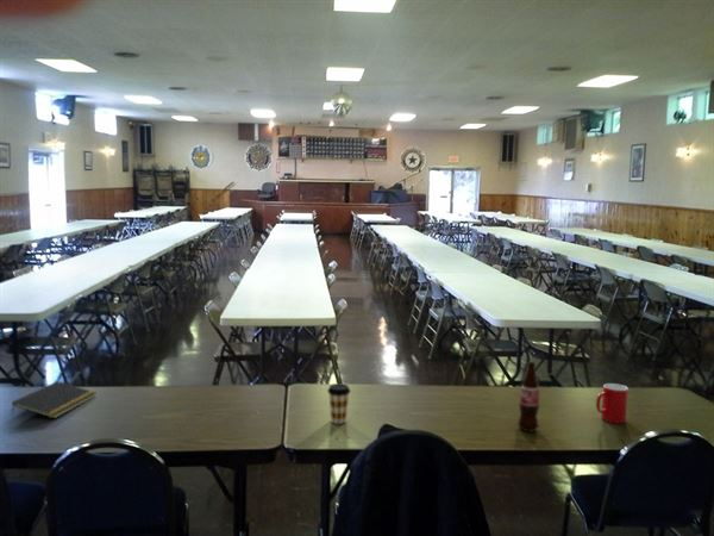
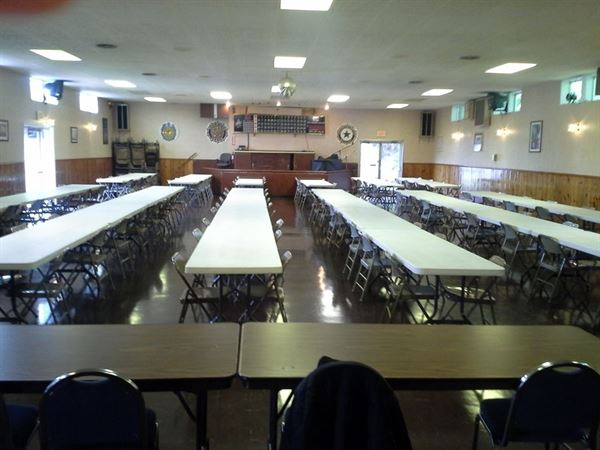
- coffee cup (338, 404)
- cup (609, 403)
- notepad (56, 398)
- bottle (530, 395)
